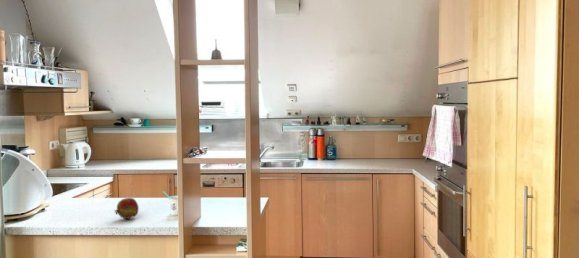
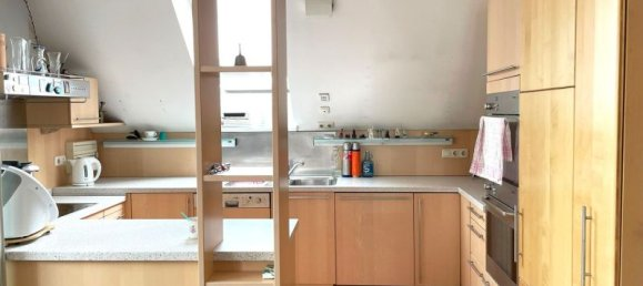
- fruit (126, 208)
